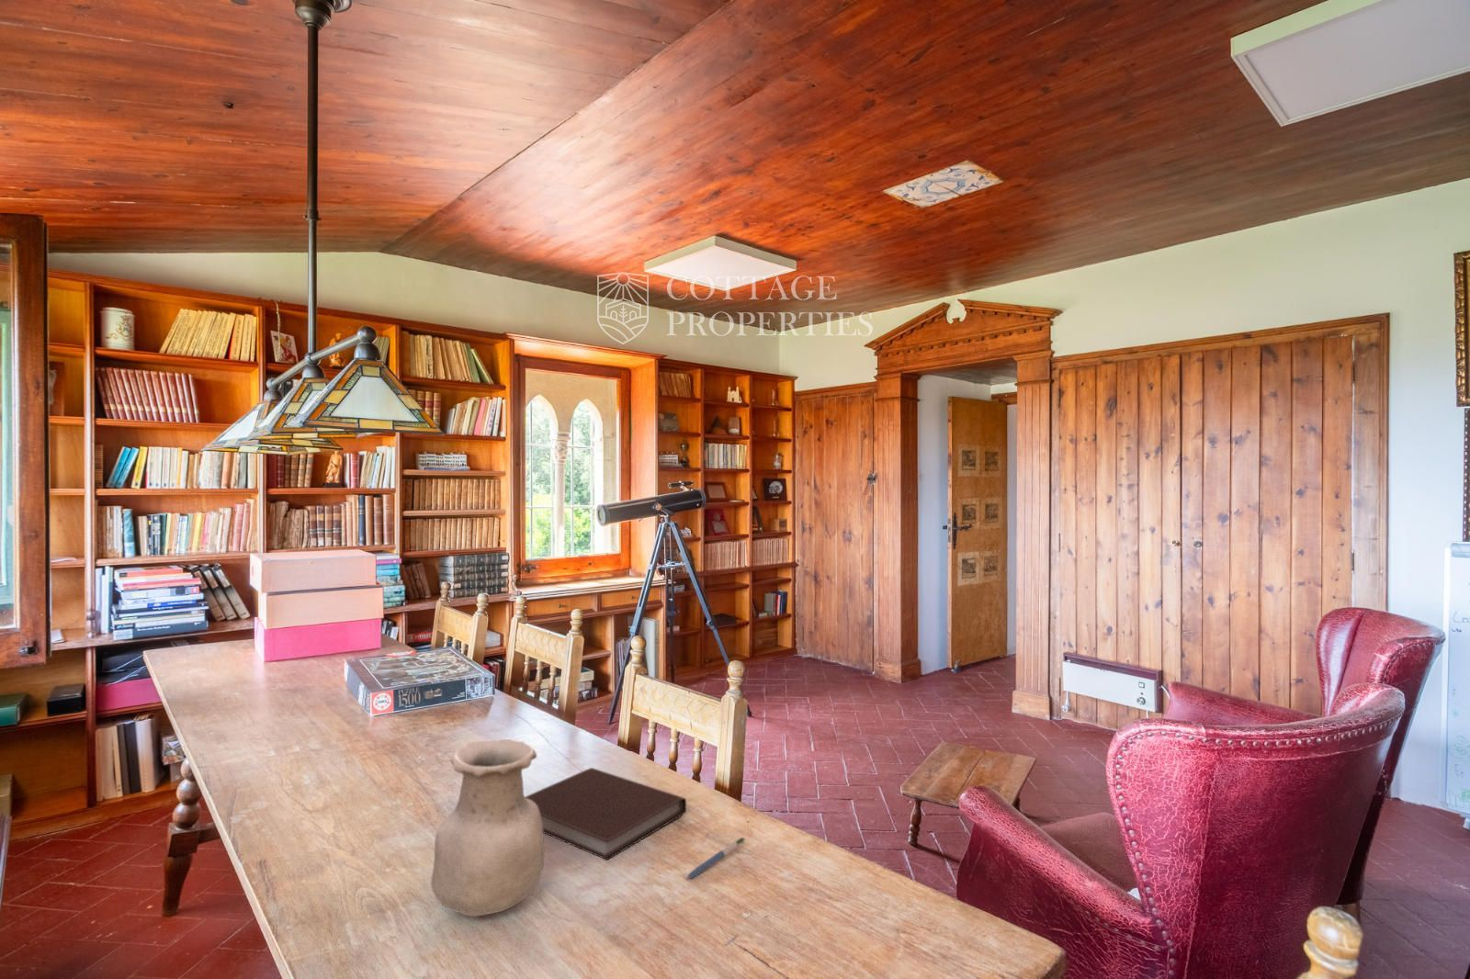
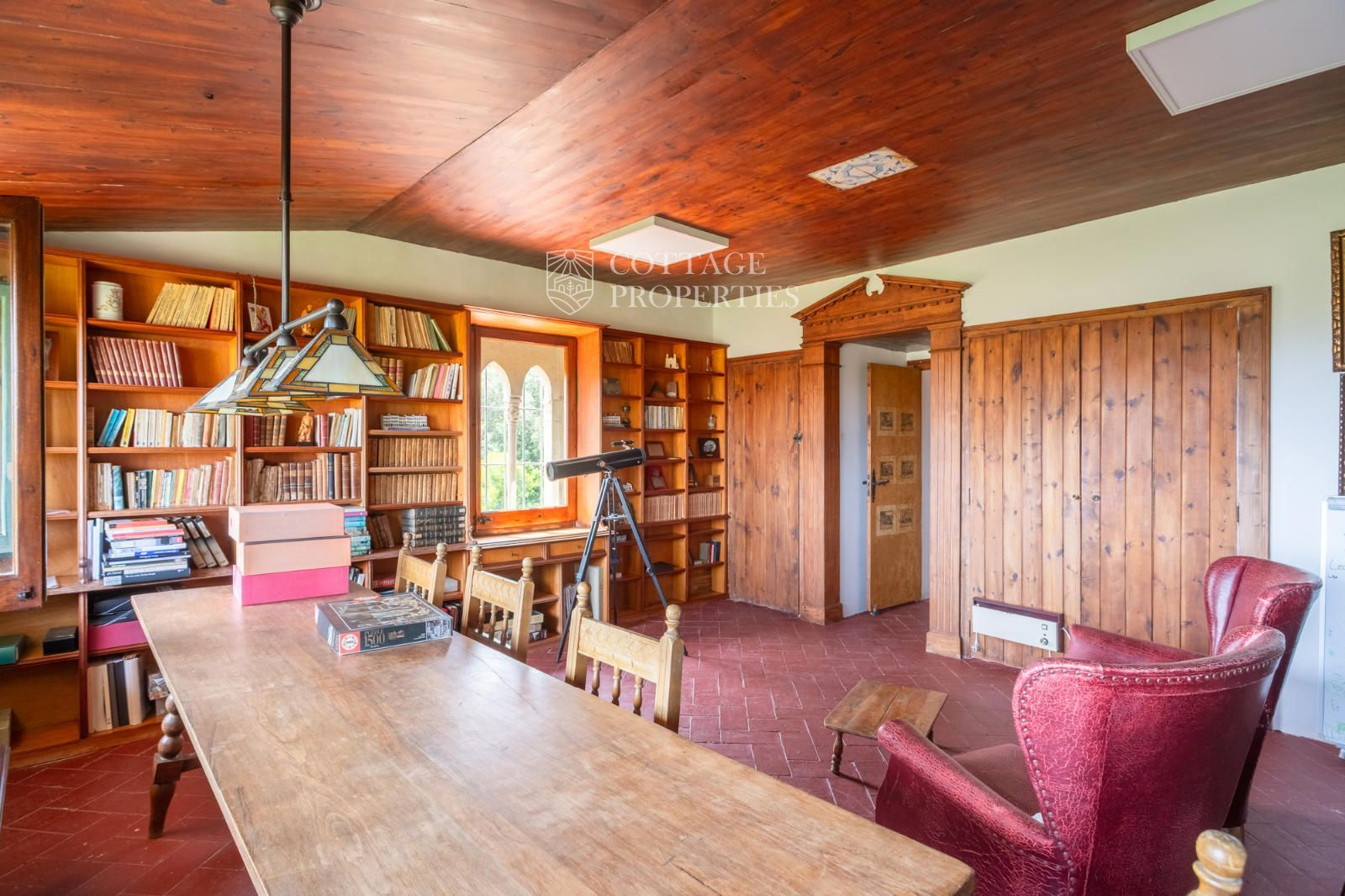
- pen (716, 857)
- notebook (599, 807)
- vase (487, 823)
